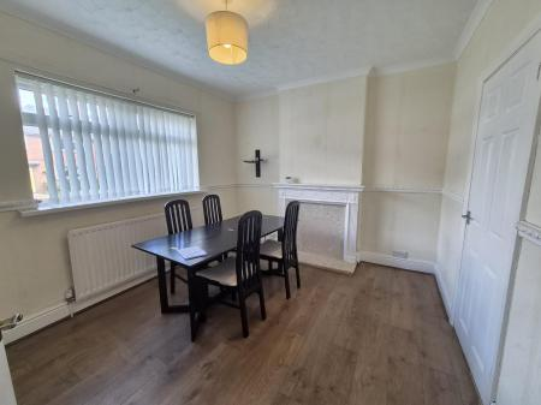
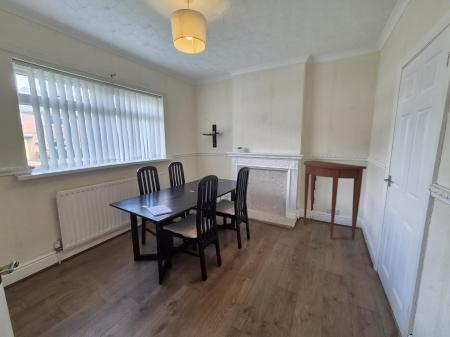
+ console table (332, 196)
